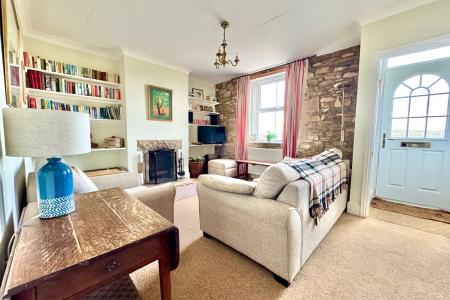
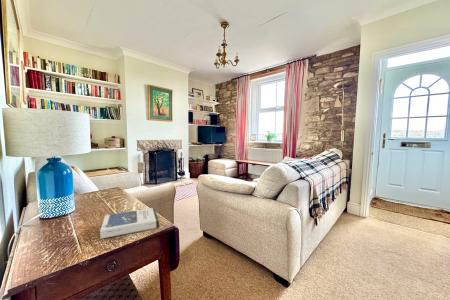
+ hardback book (131, 221)
